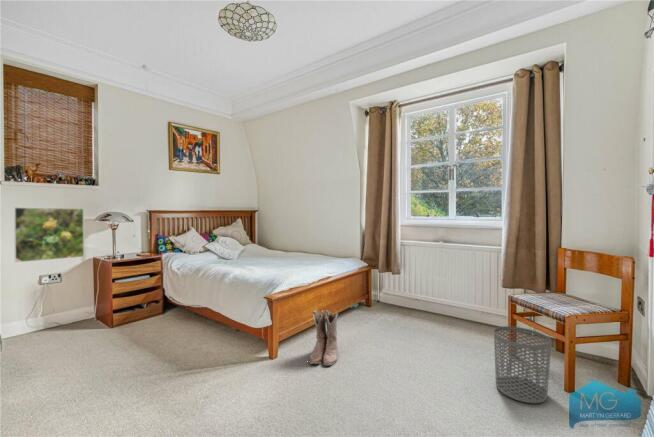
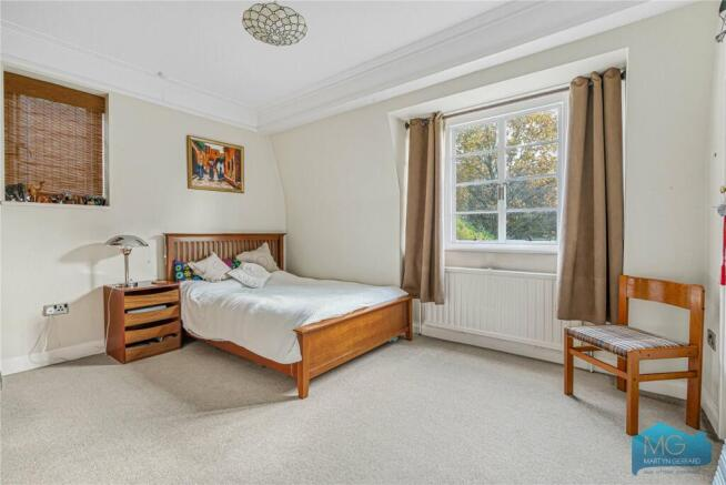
- boots (324, 334)
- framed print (51, 233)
- waste bin (520, 363)
